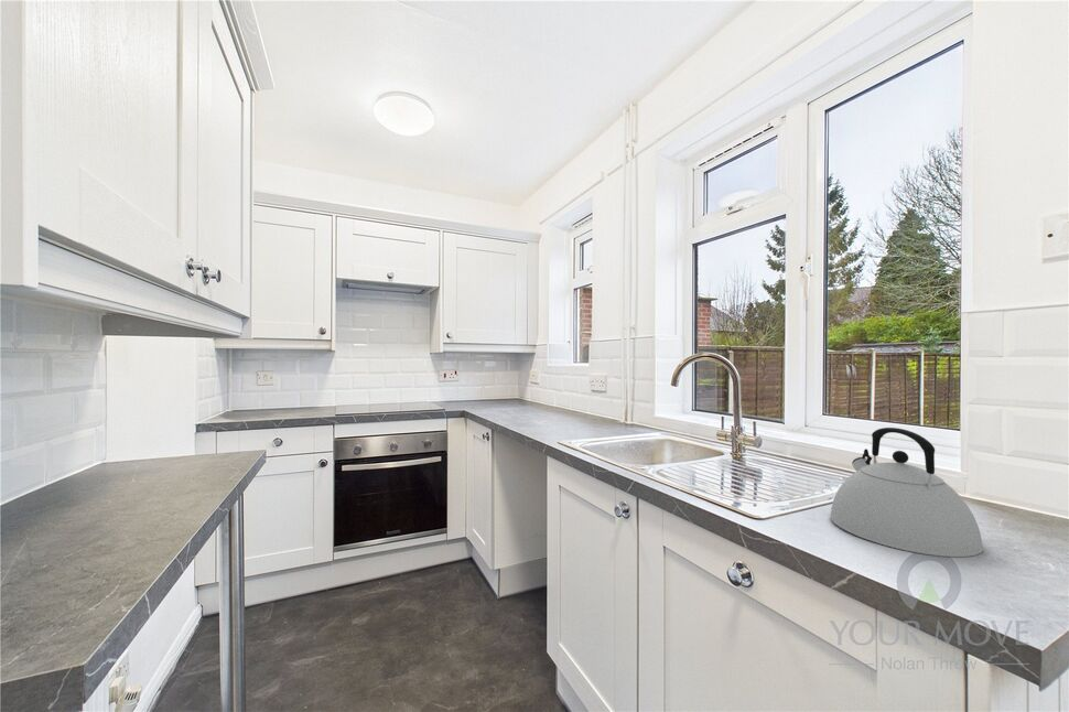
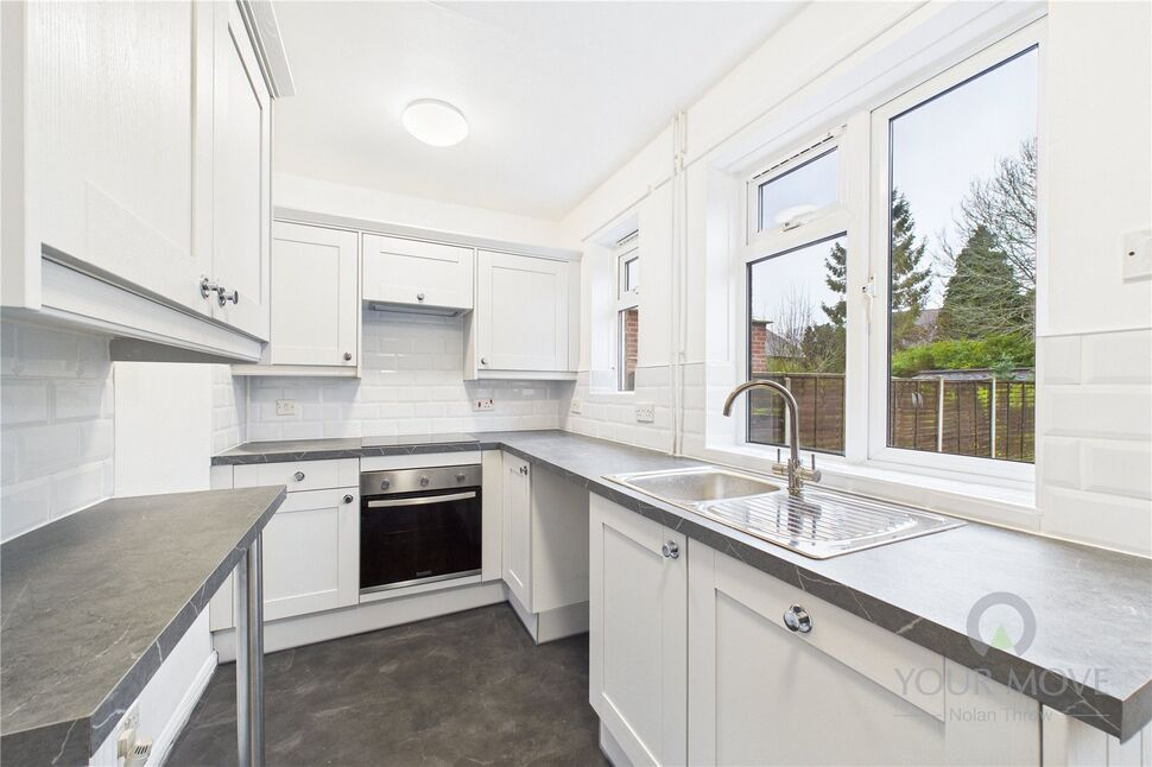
- kettle (897, 478)
